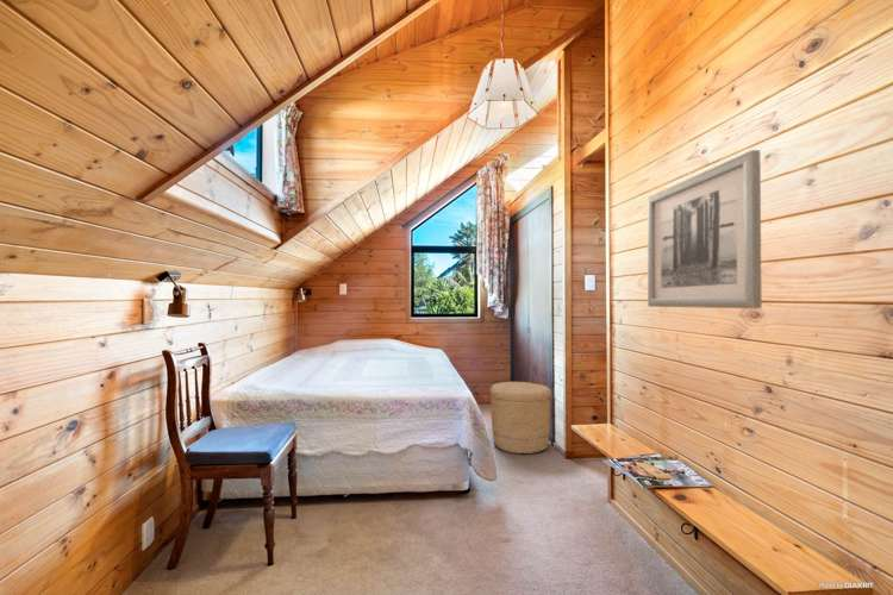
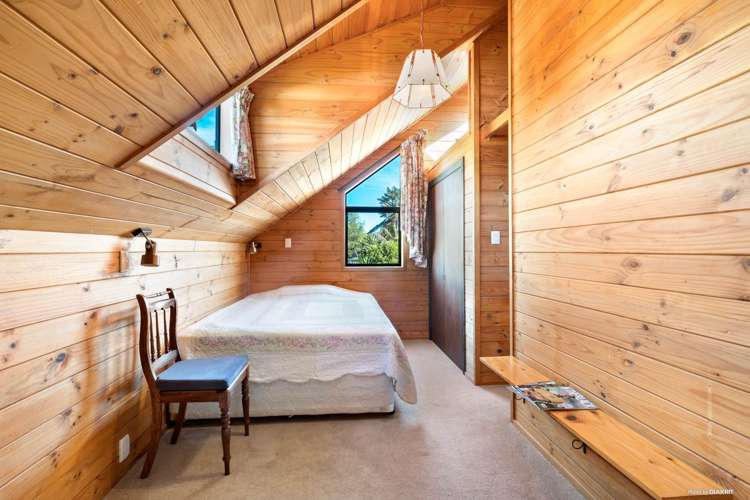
- woven basket (519, 415)
- wall art (693, 242)
